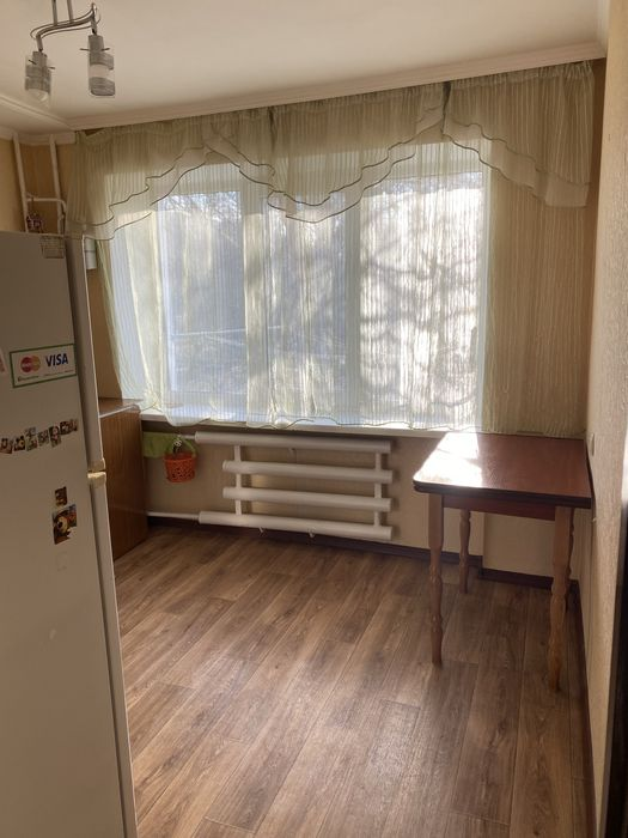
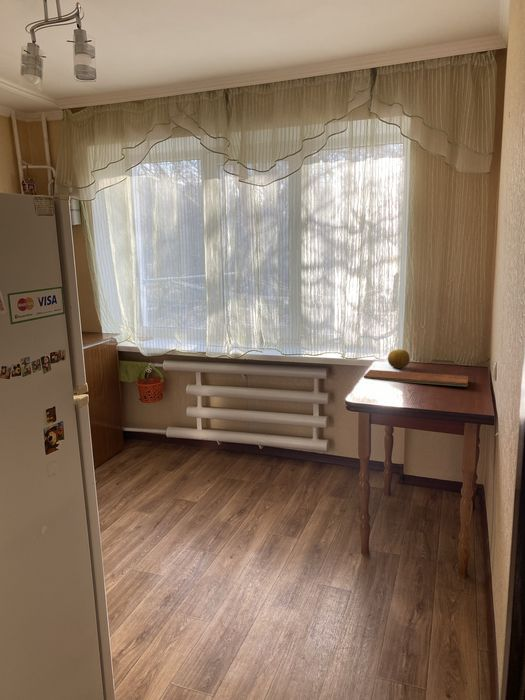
+ chopping board (415, 377)
+ fruit (398, 358)
